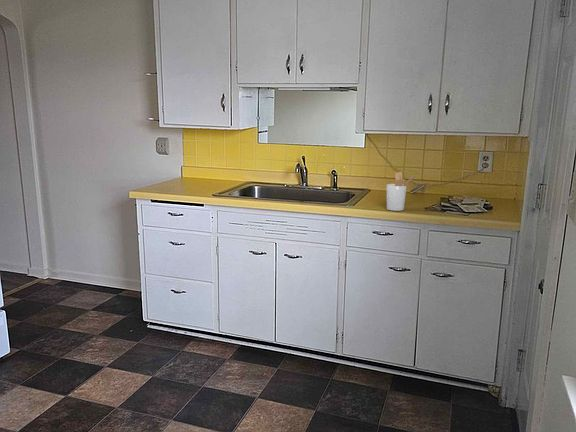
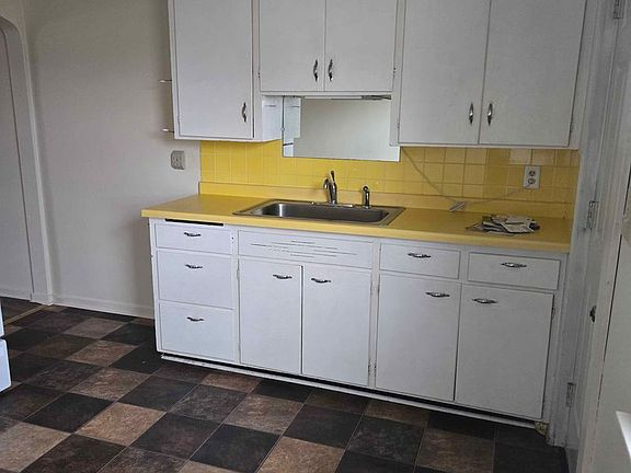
- utensil holder (401, 191)
